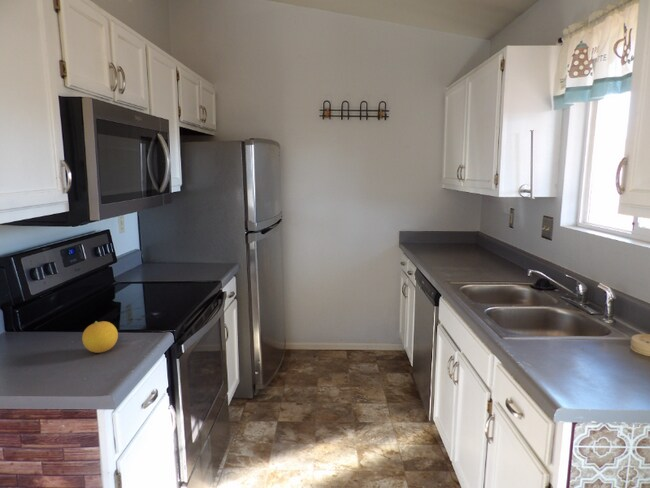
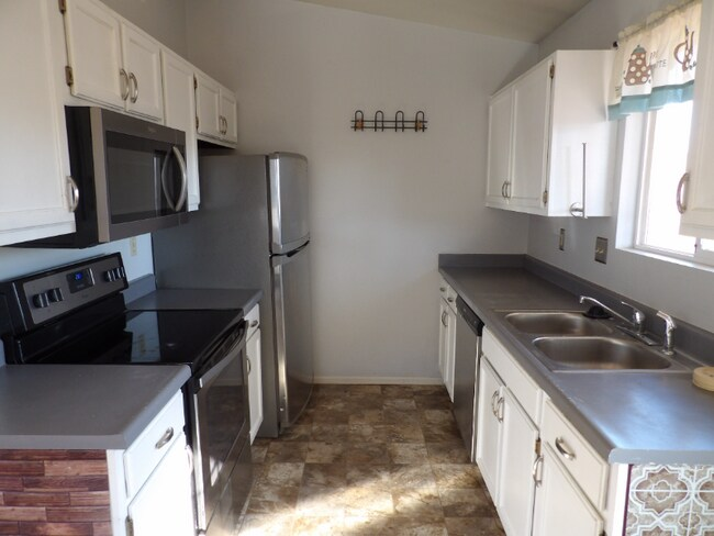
- fruit (100, 336)
